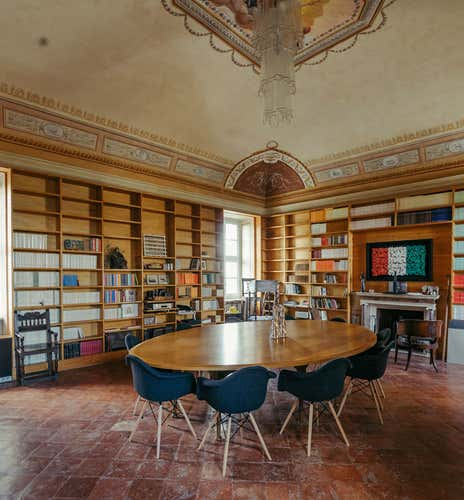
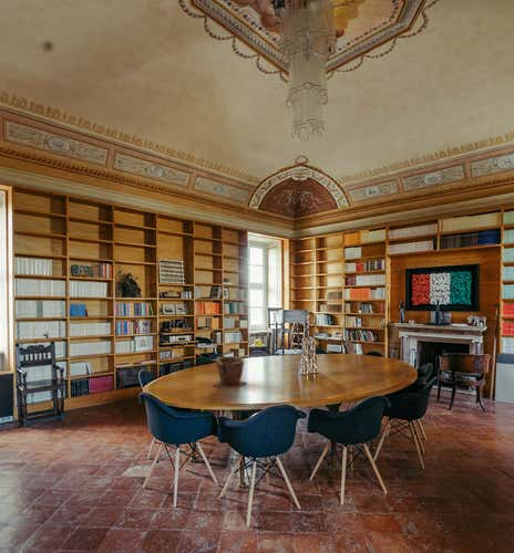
+ plant pot (229, 371)
